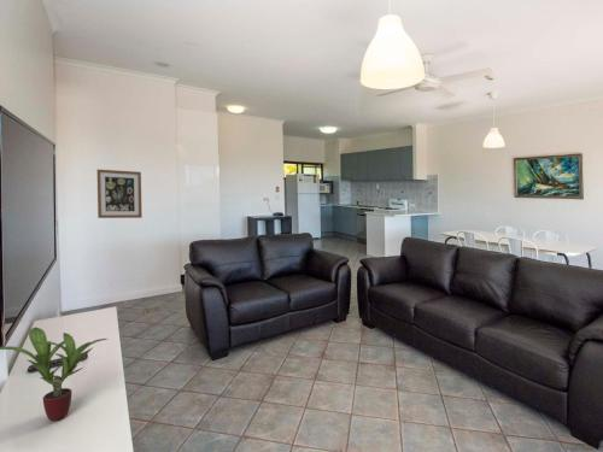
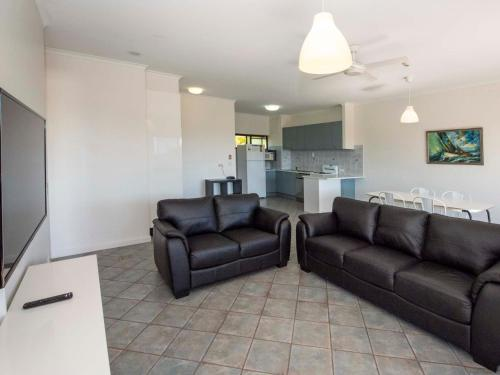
- potted plant (54, 371)
- wall art (119, 194)
